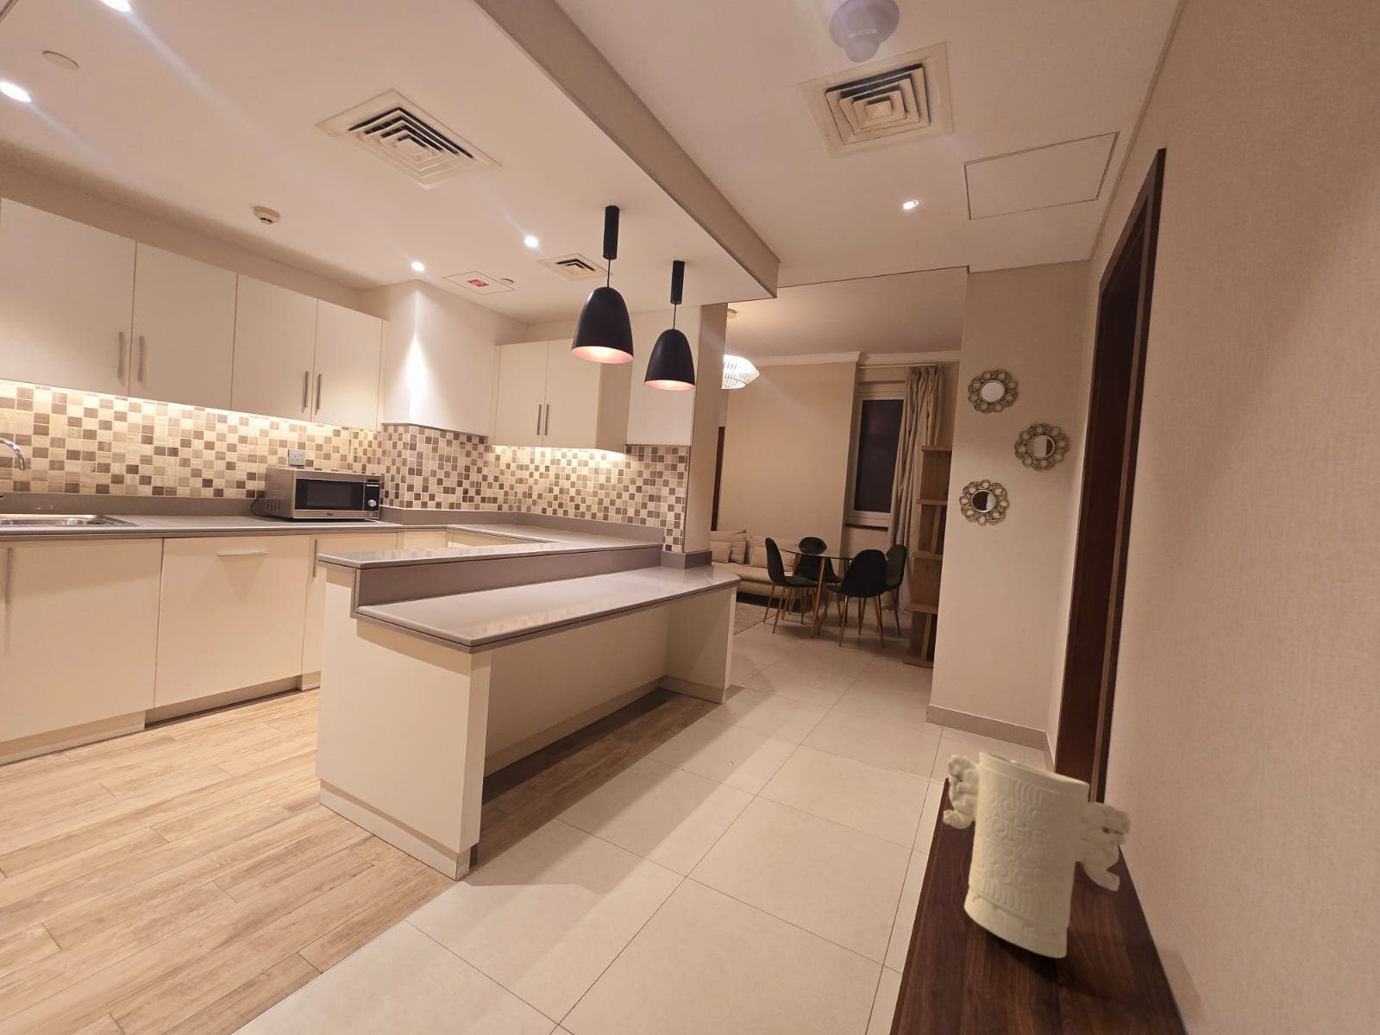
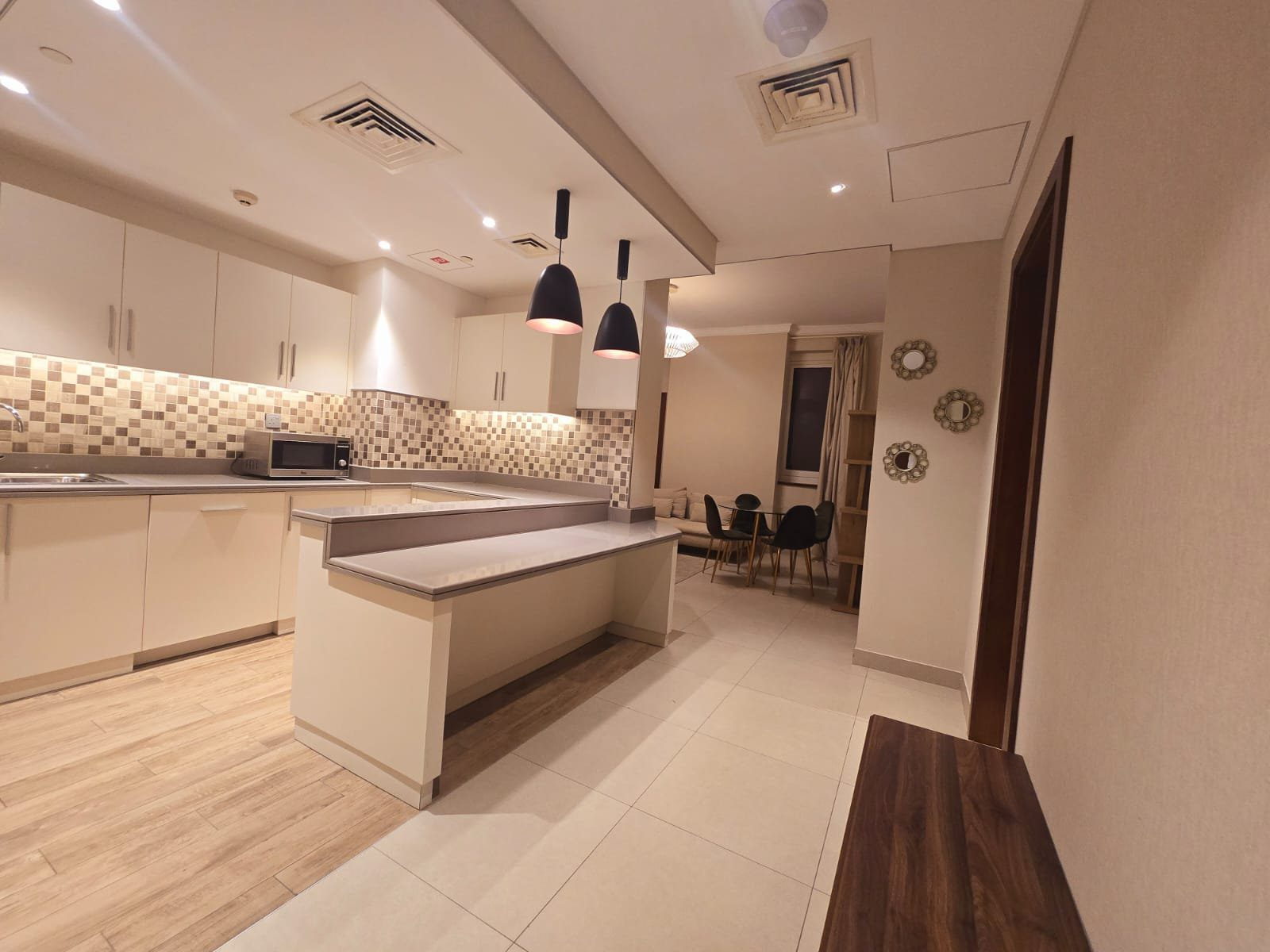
- decorative vase (1025, 845)
